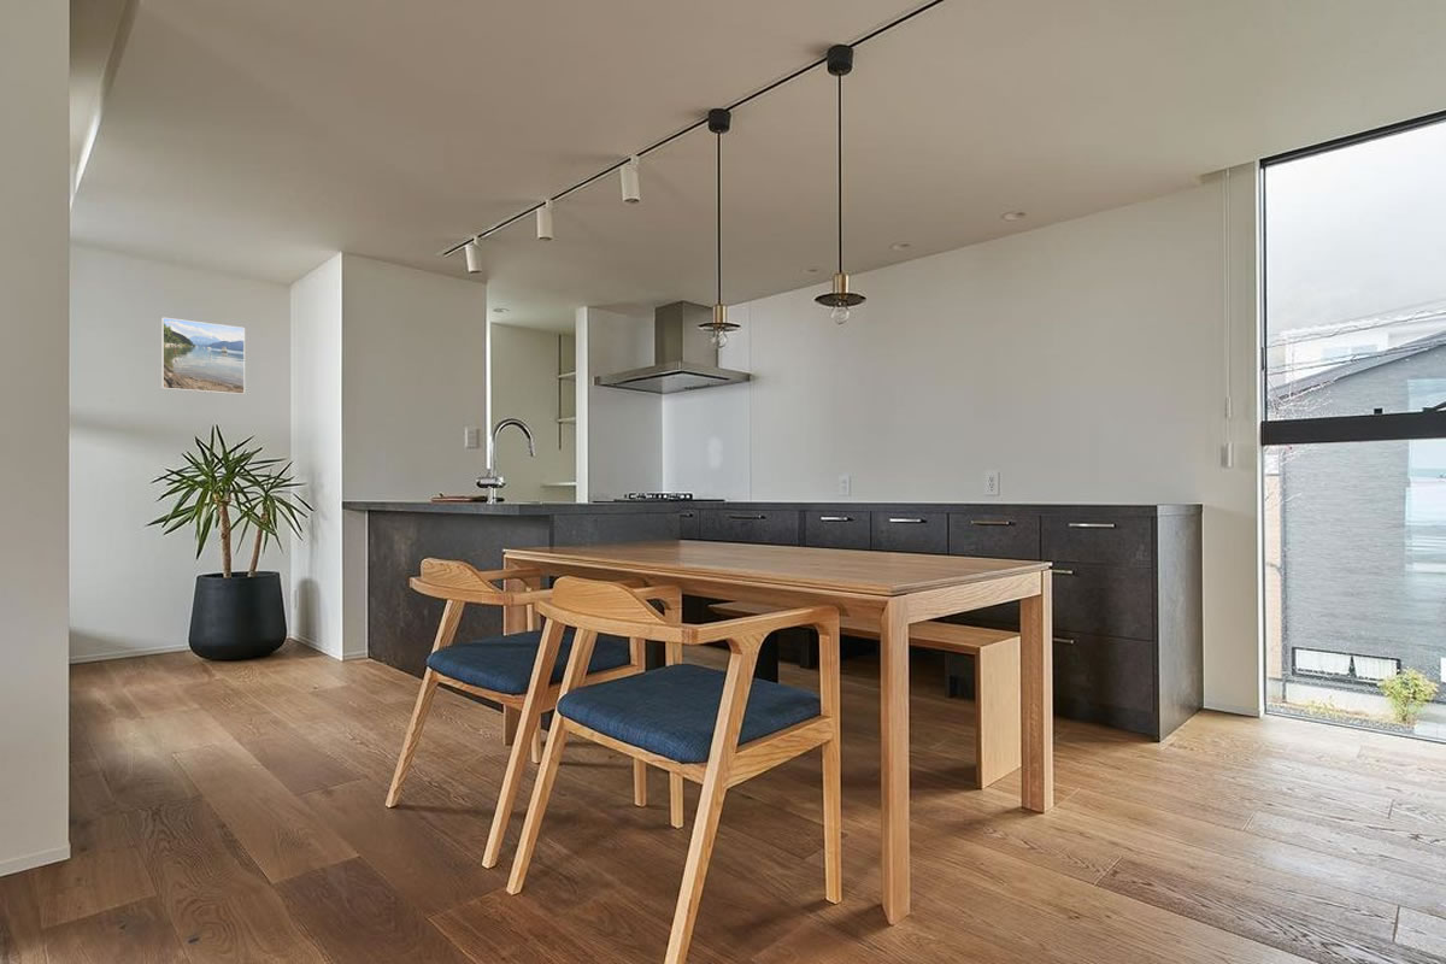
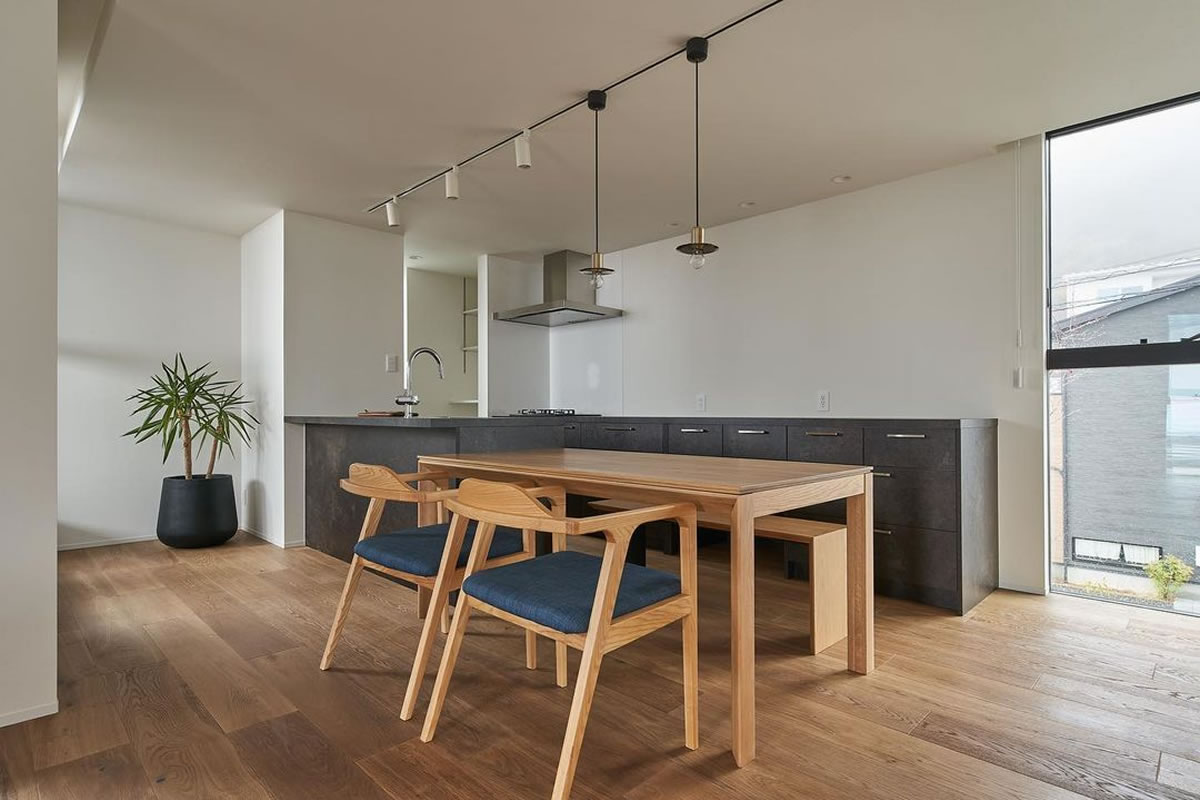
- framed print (204, 357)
